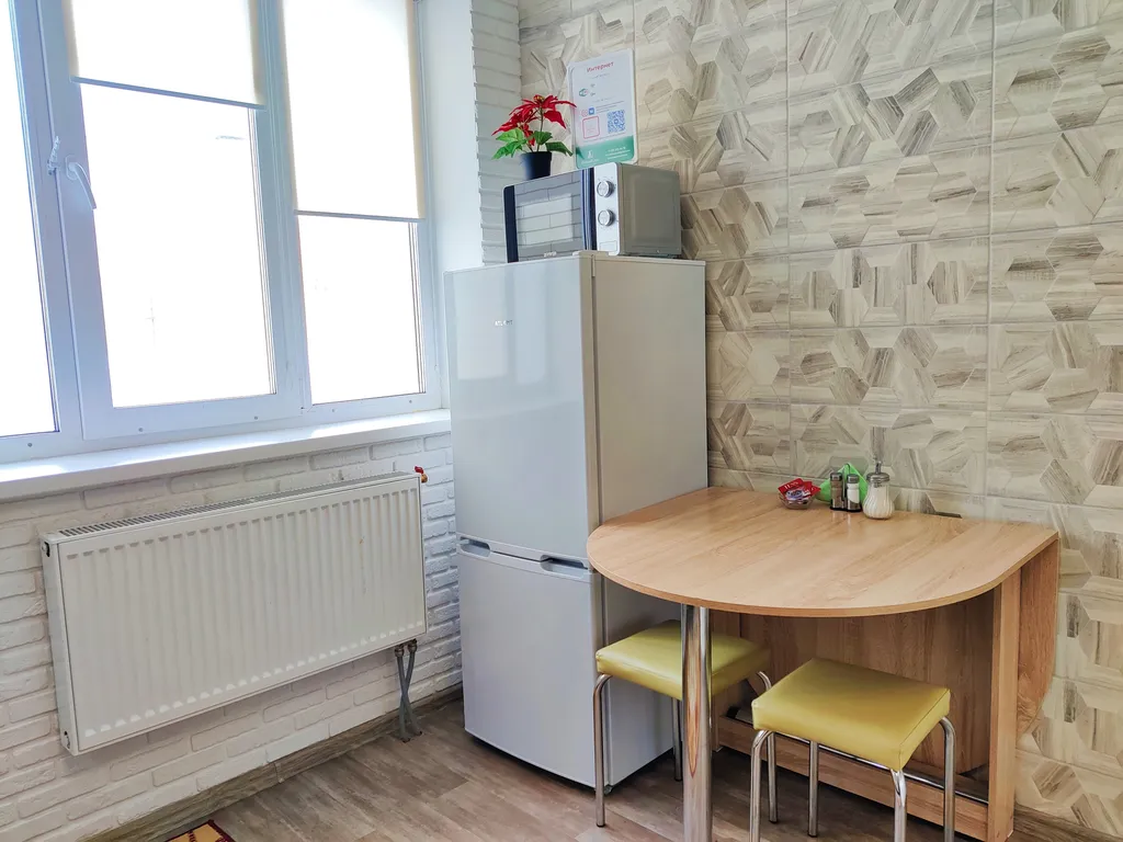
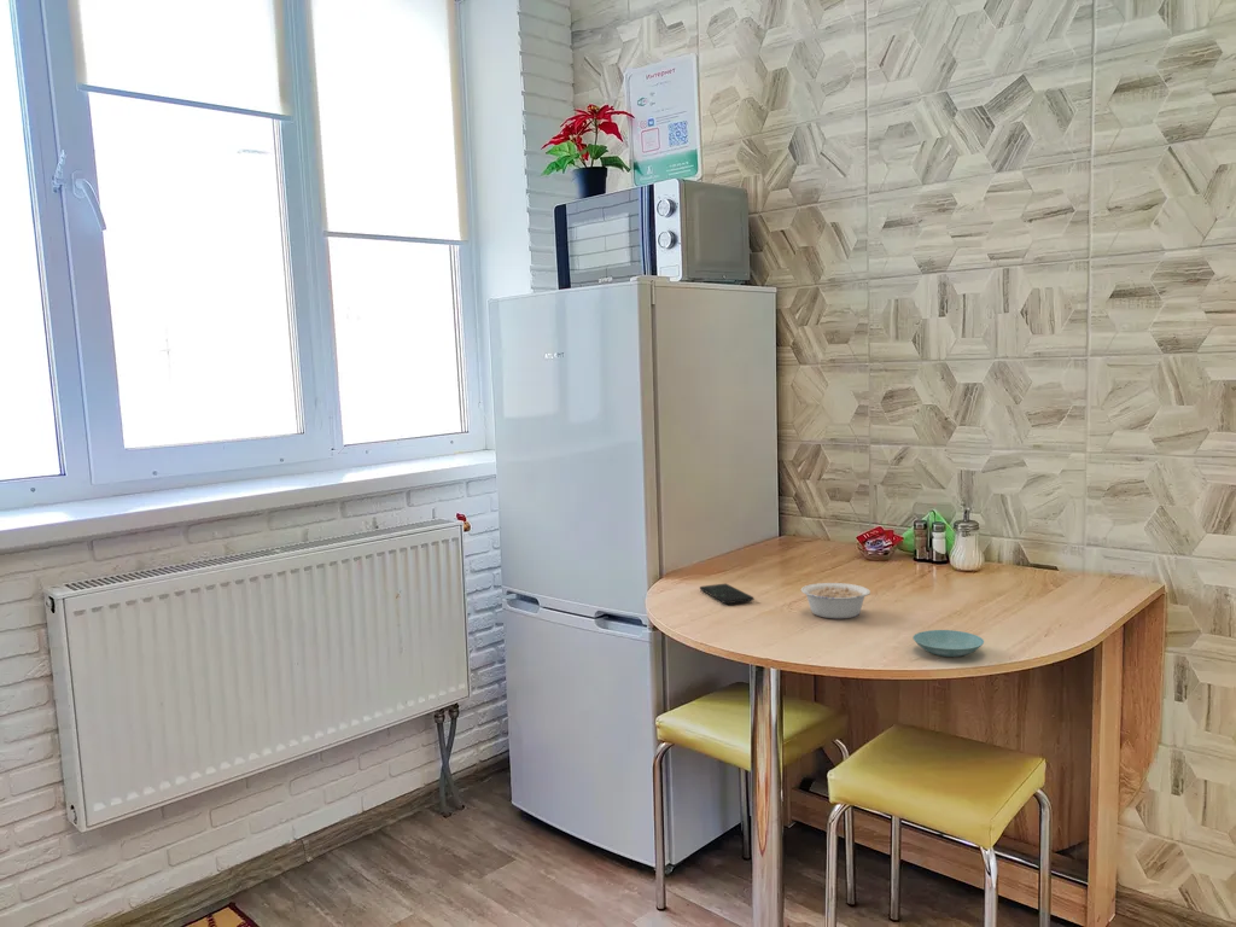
+ saucer (948, 645)
+ legume (838, 599)
+ smartphone (725, 593)
